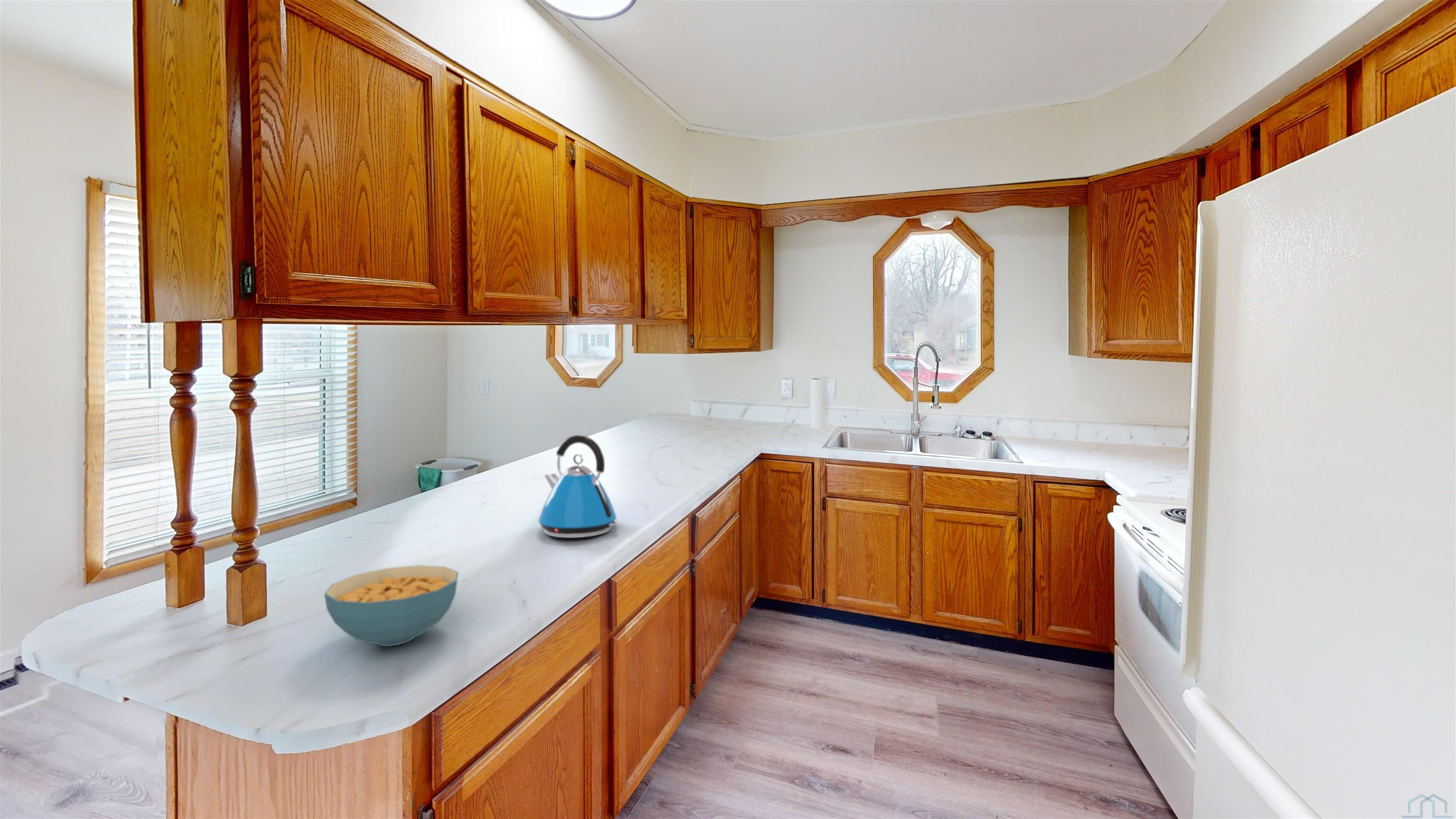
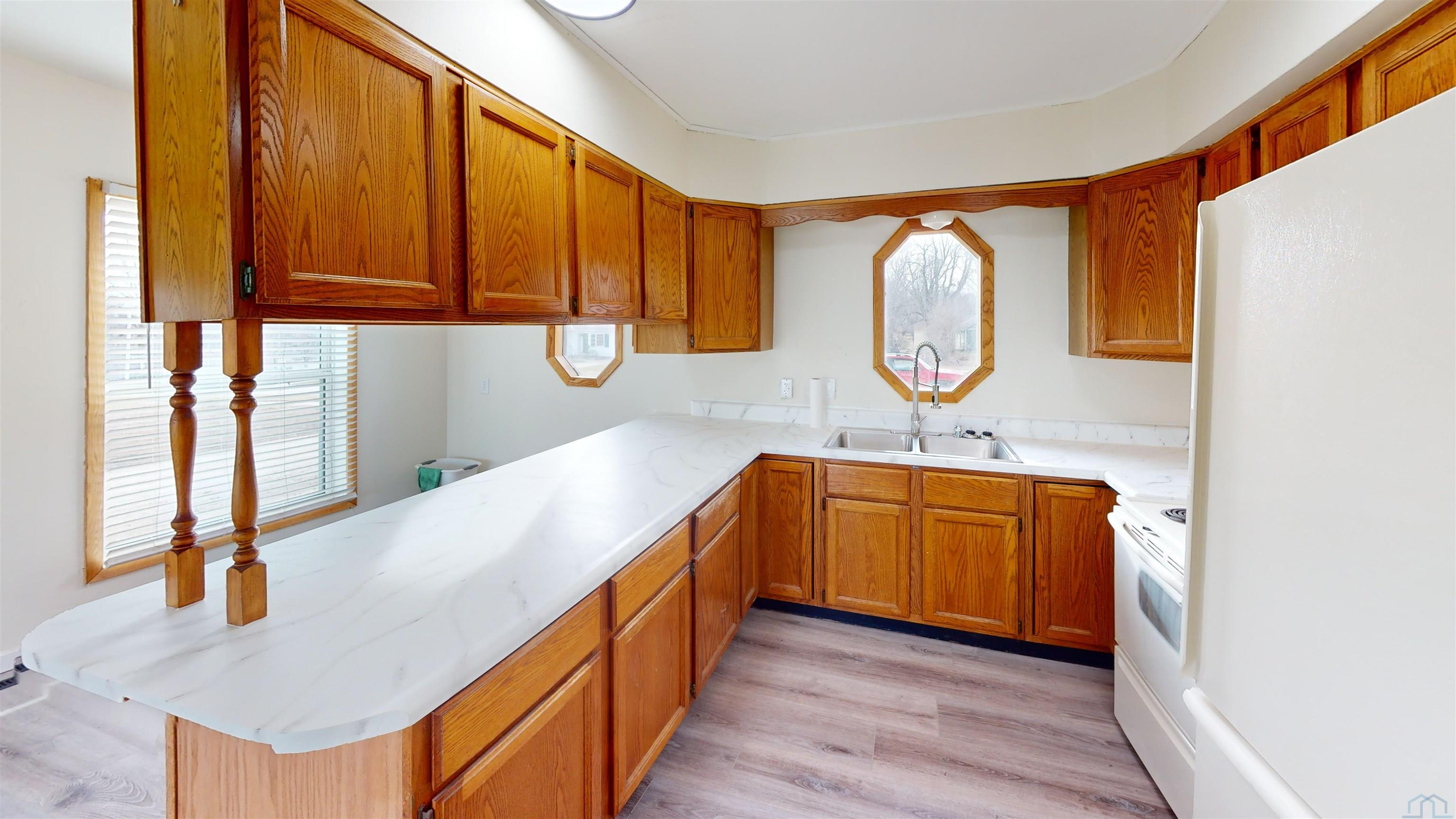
- kettle (580, 482)
- cereal bowl (395, 610)
